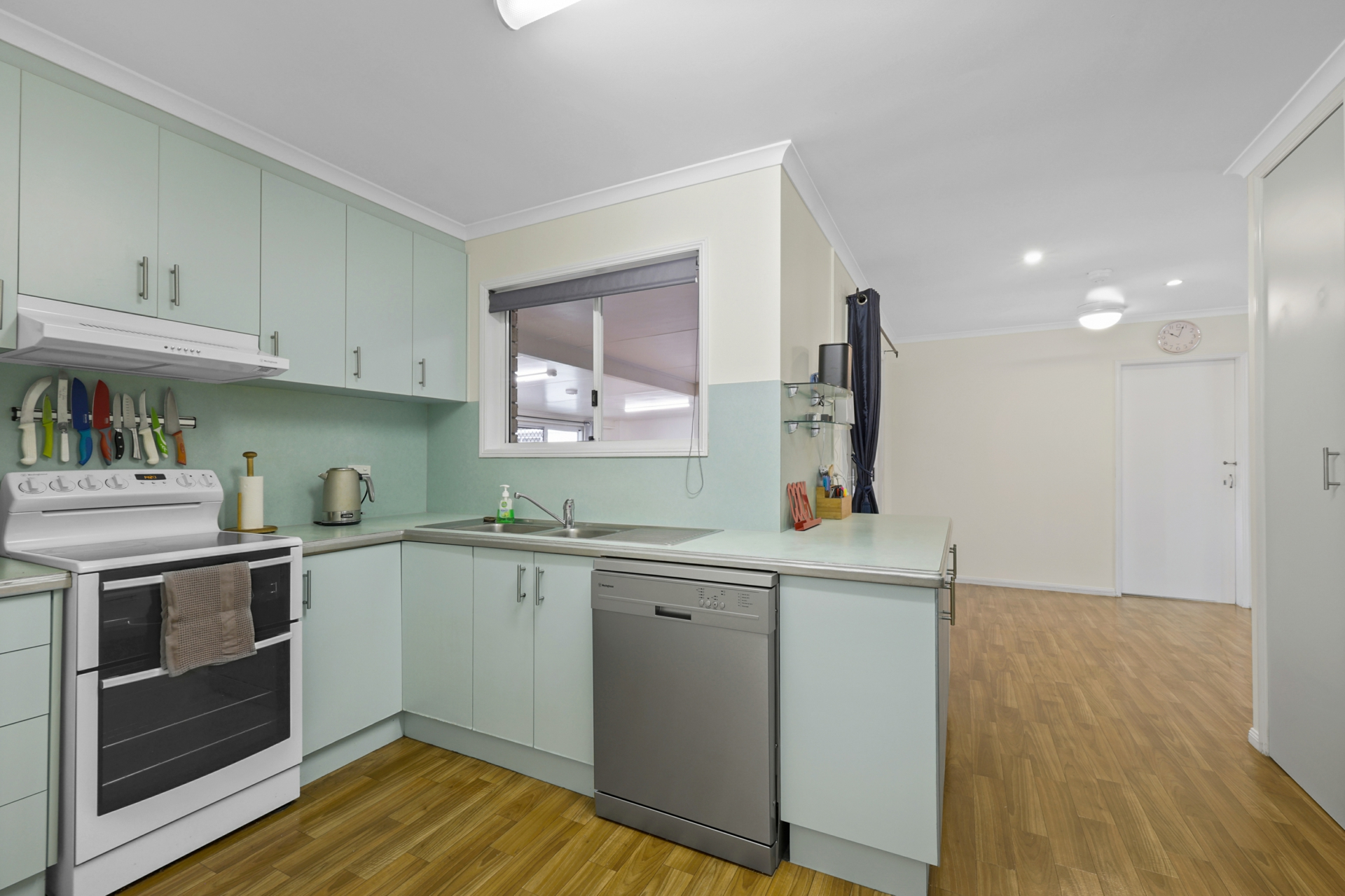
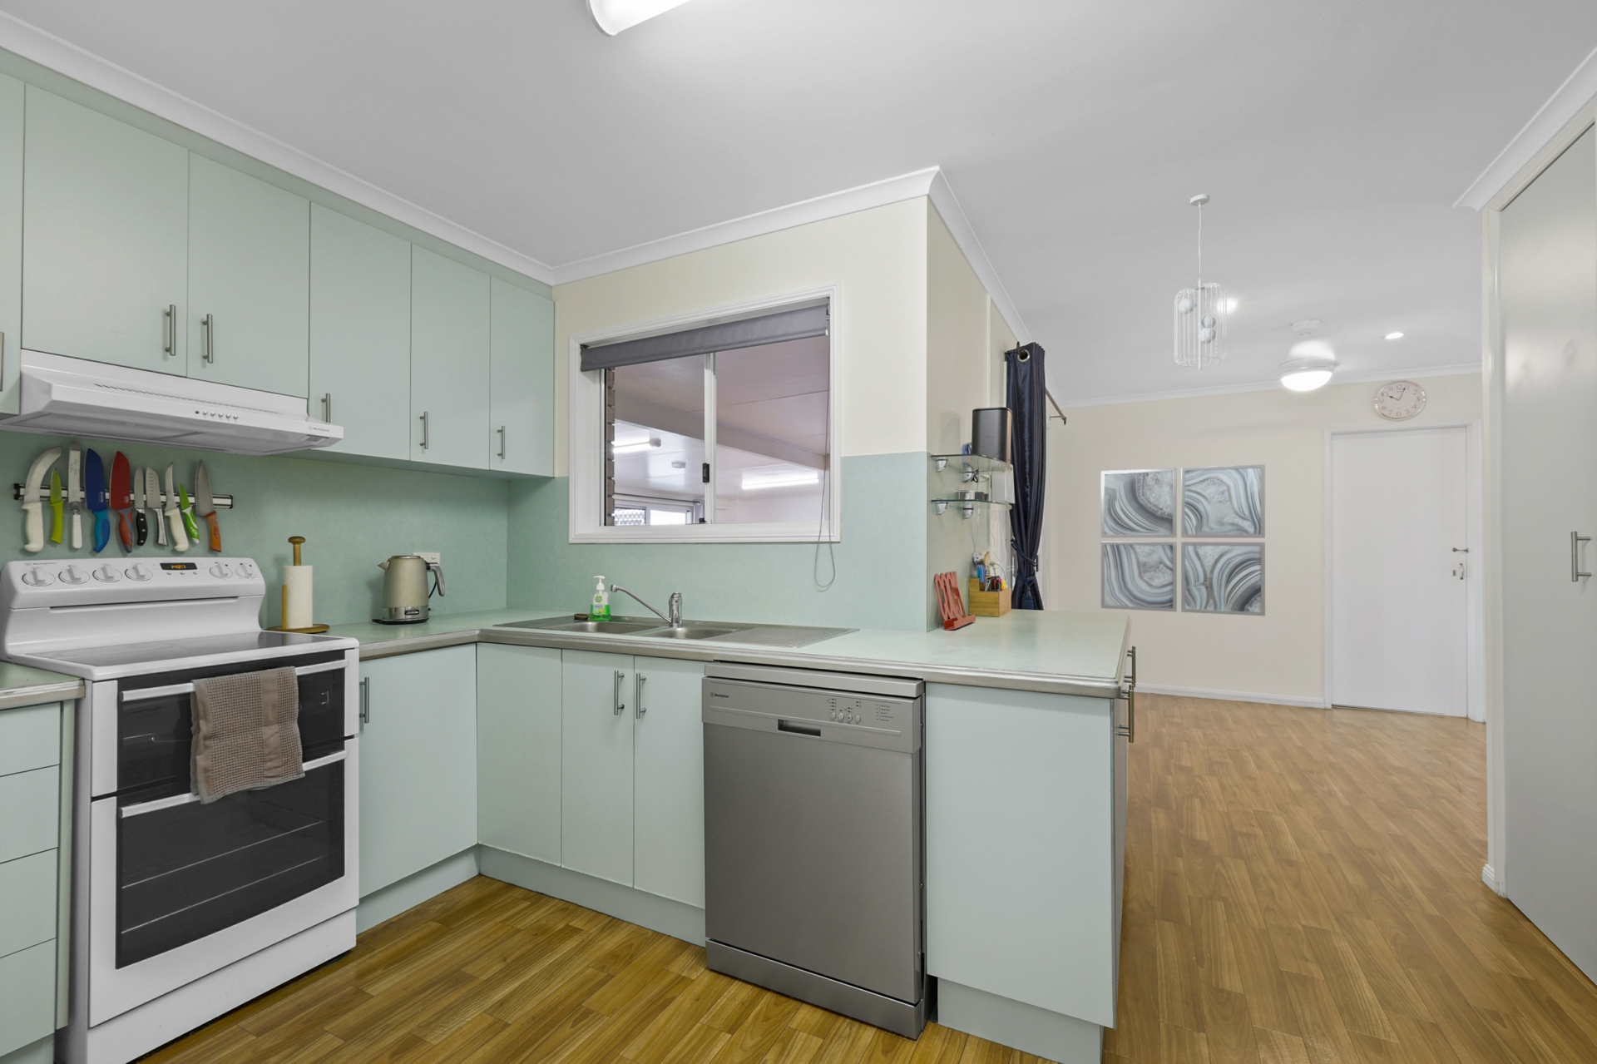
+ pendant light (1199, 284)
+ wall art (1177, 542)
